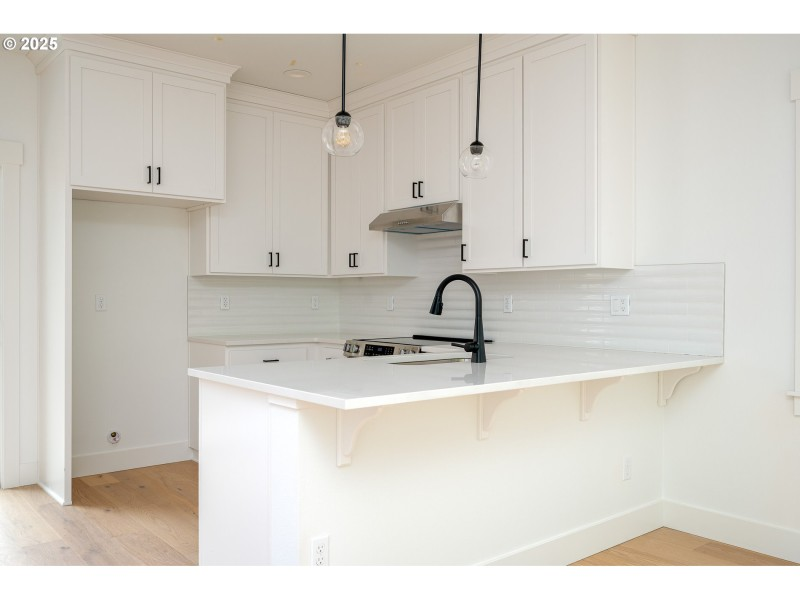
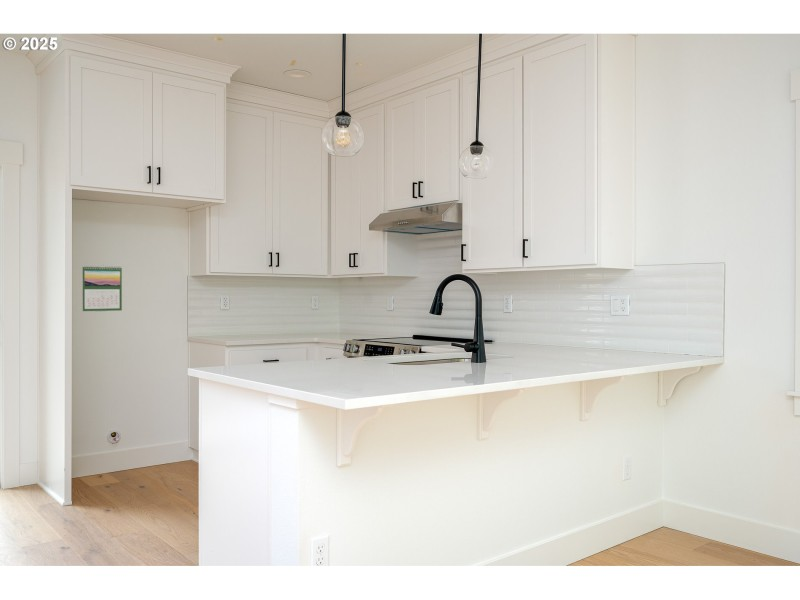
+ calendar (102, 288)
